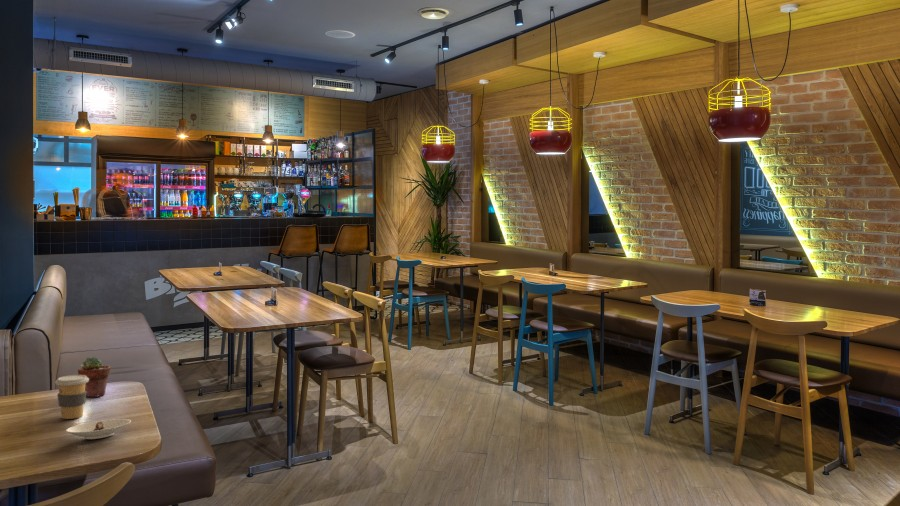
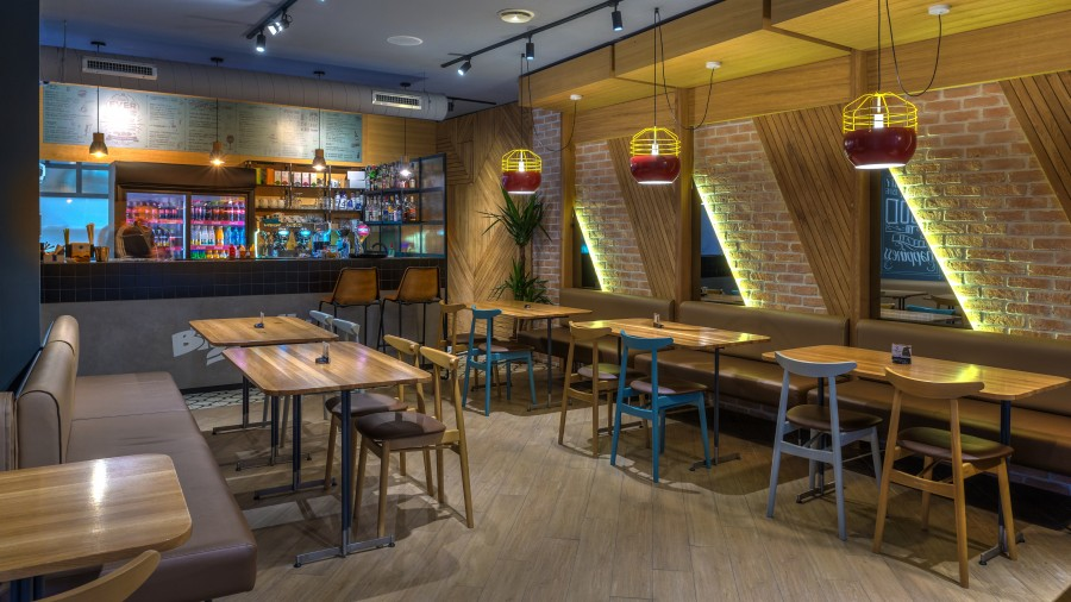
- saucer (99, 429)
- potted succulent (94, 375)
- coffee cup (72, 397)
